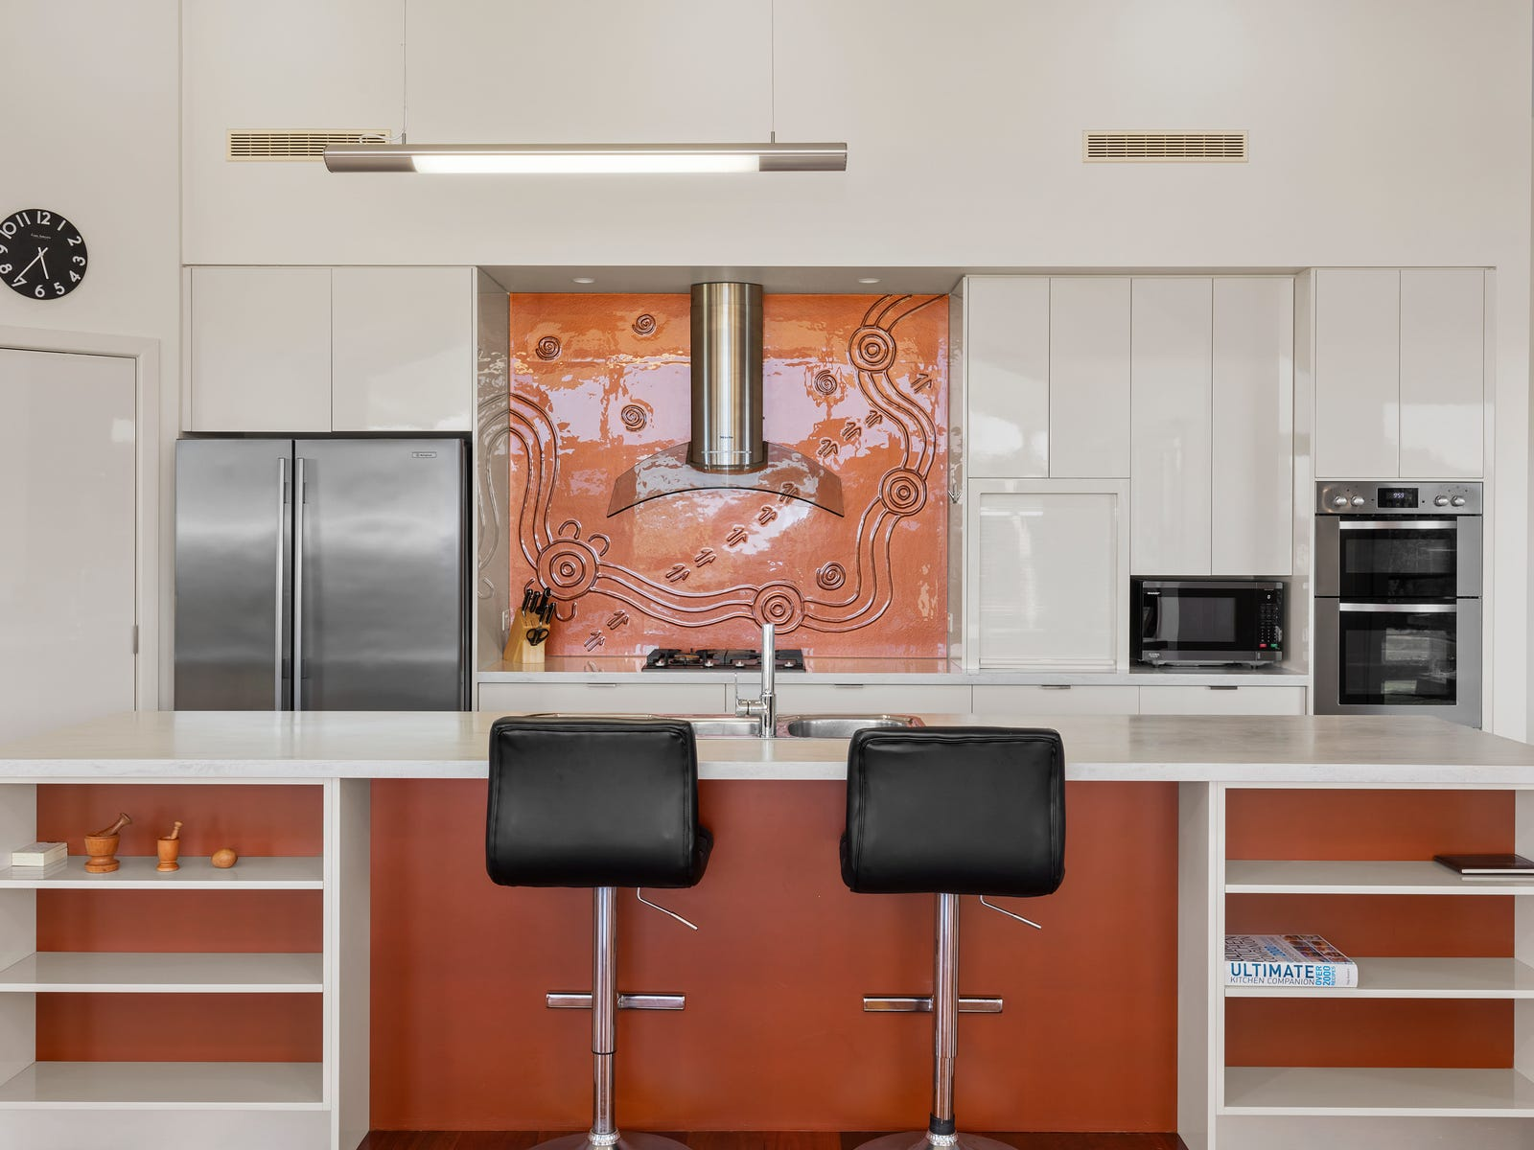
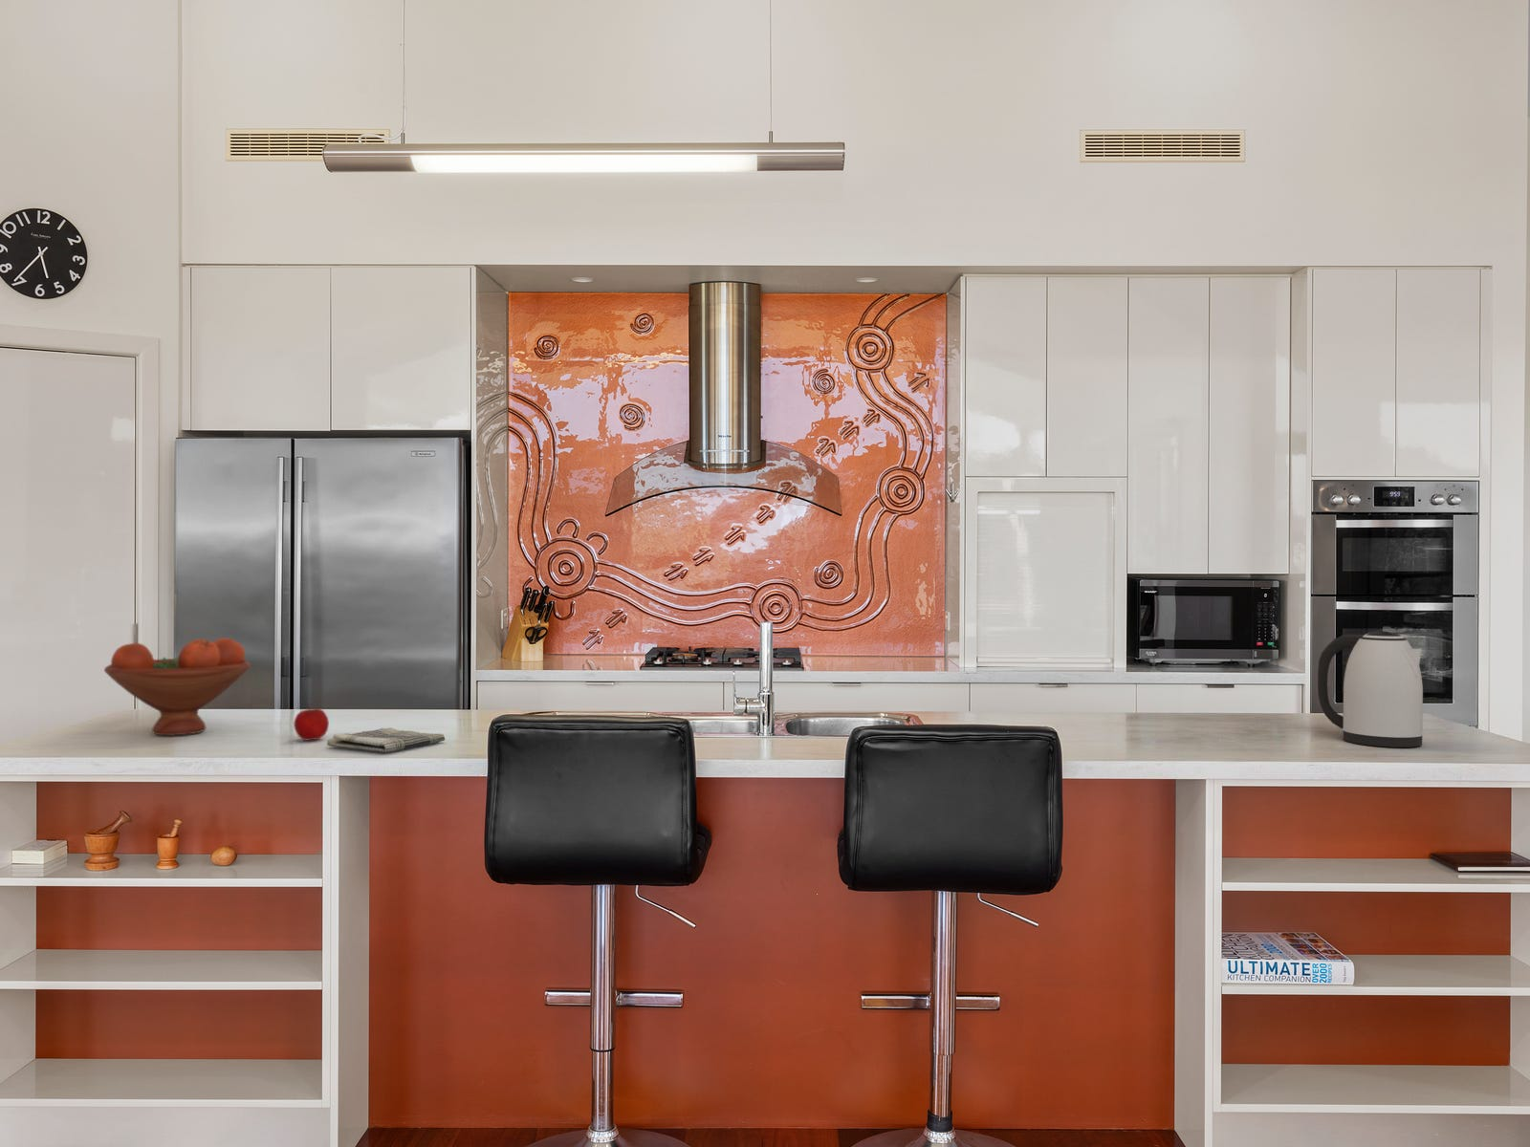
+ kettle (1369, 686)
+ fruit bowl (178, 684)
+ dish towel (386, 737)
+ apple (311, 720)
